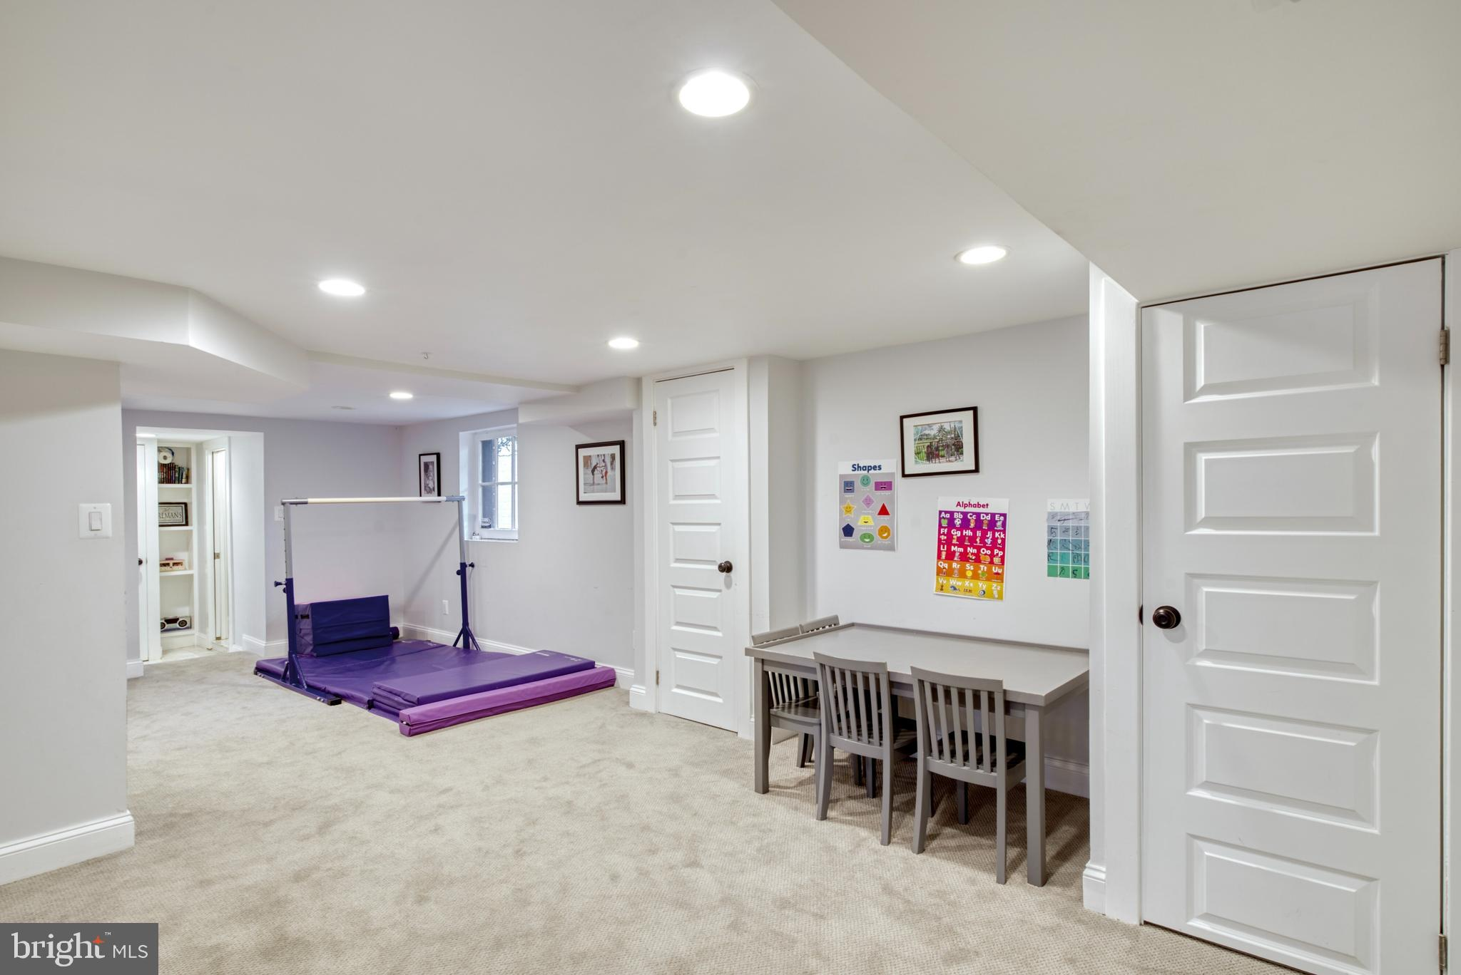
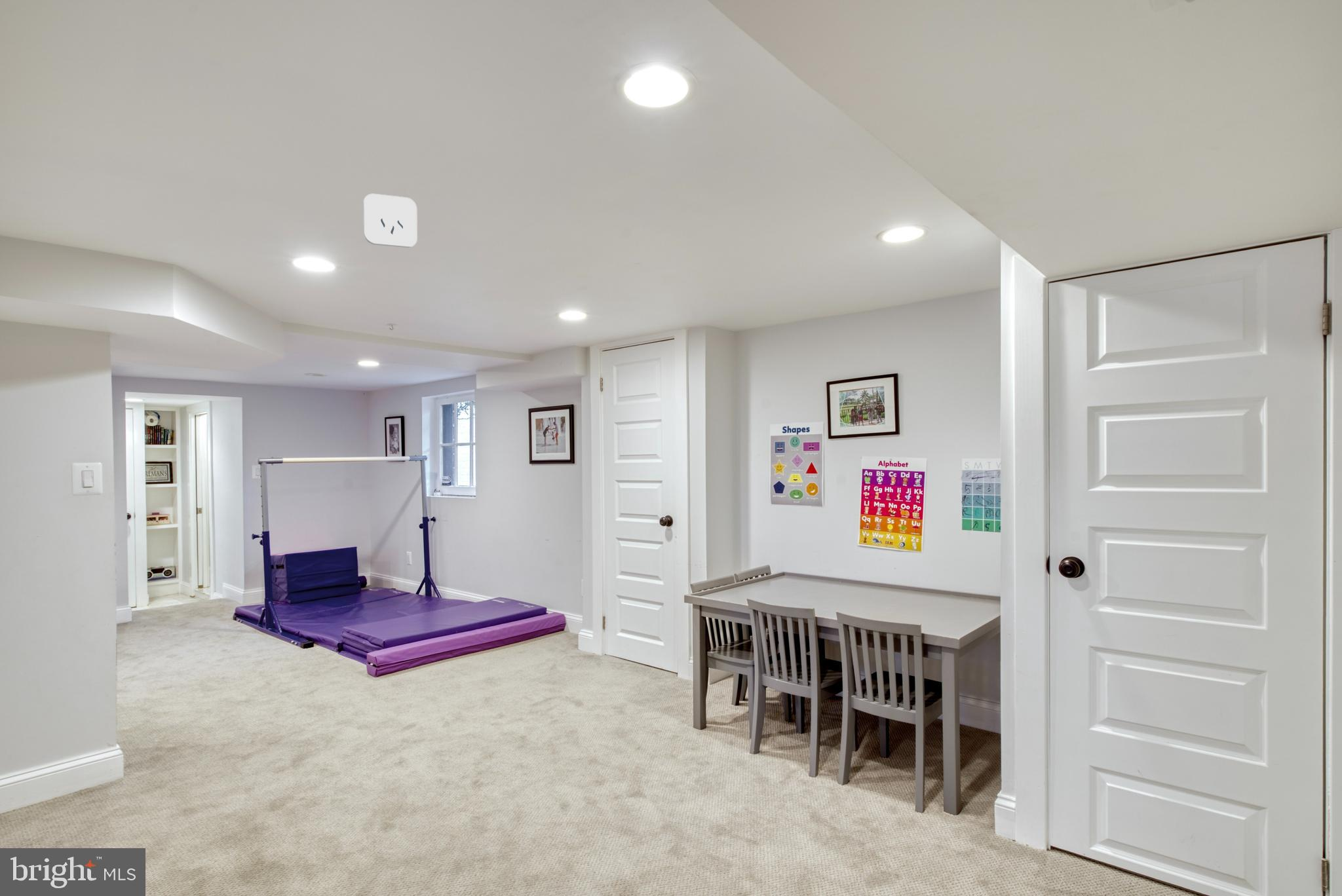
+ smoke detector (391, 221)
